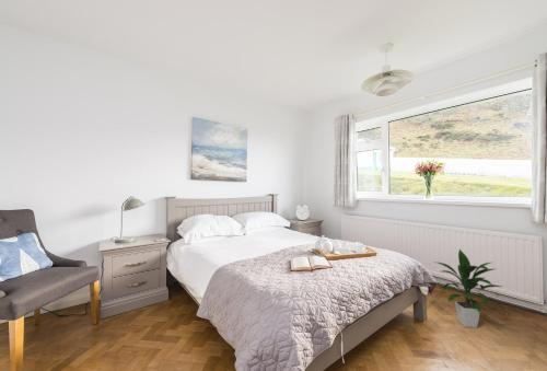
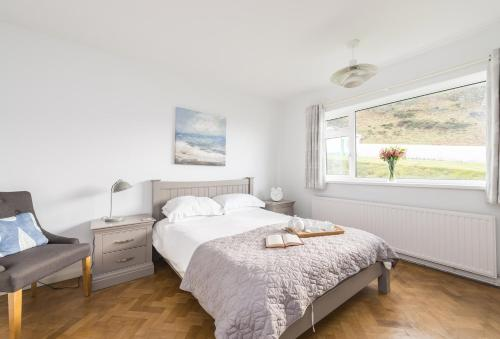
- indoor plant (470, 289)
